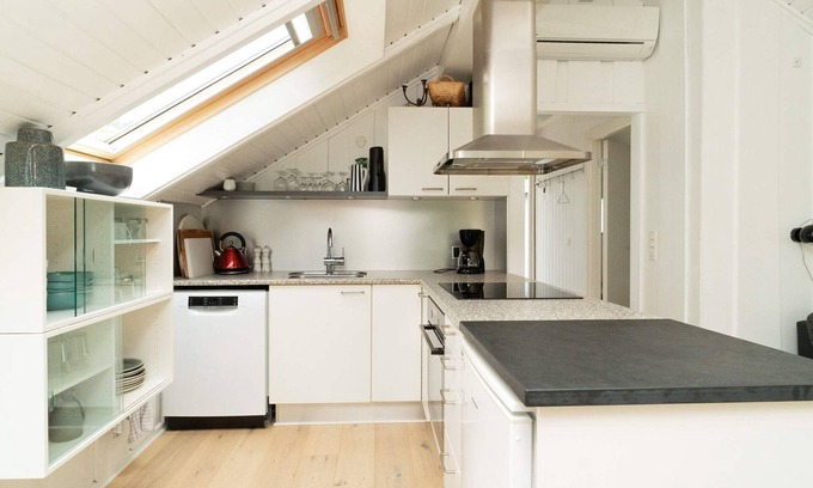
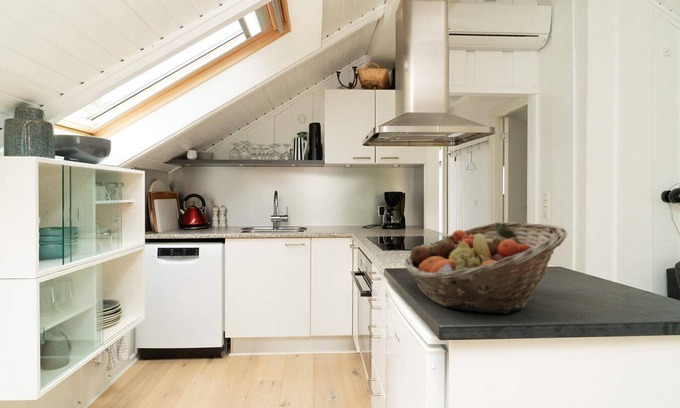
+ fruit basket (477, 259)
